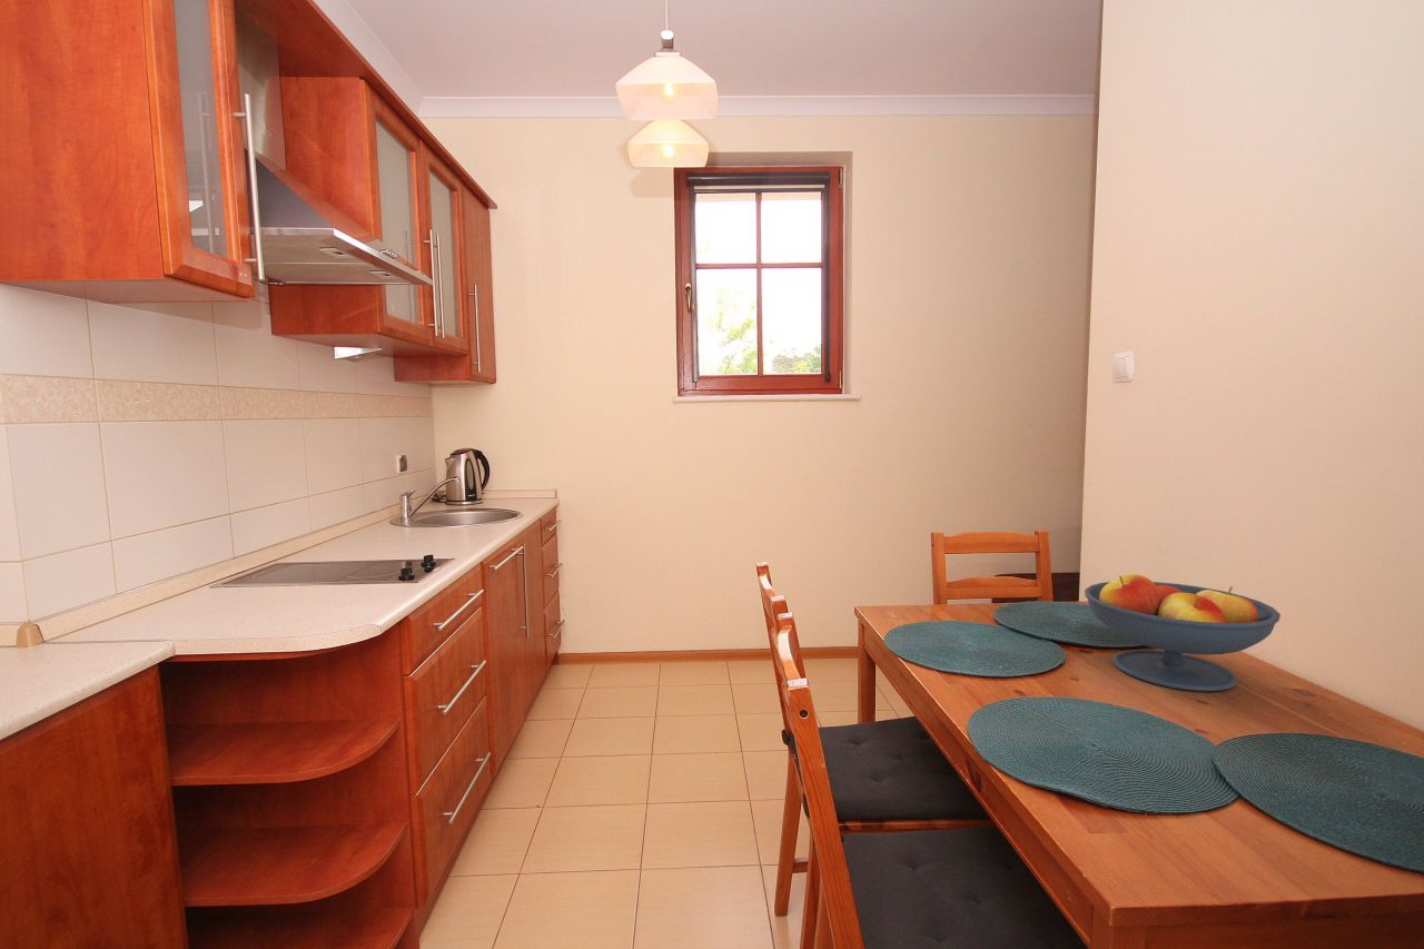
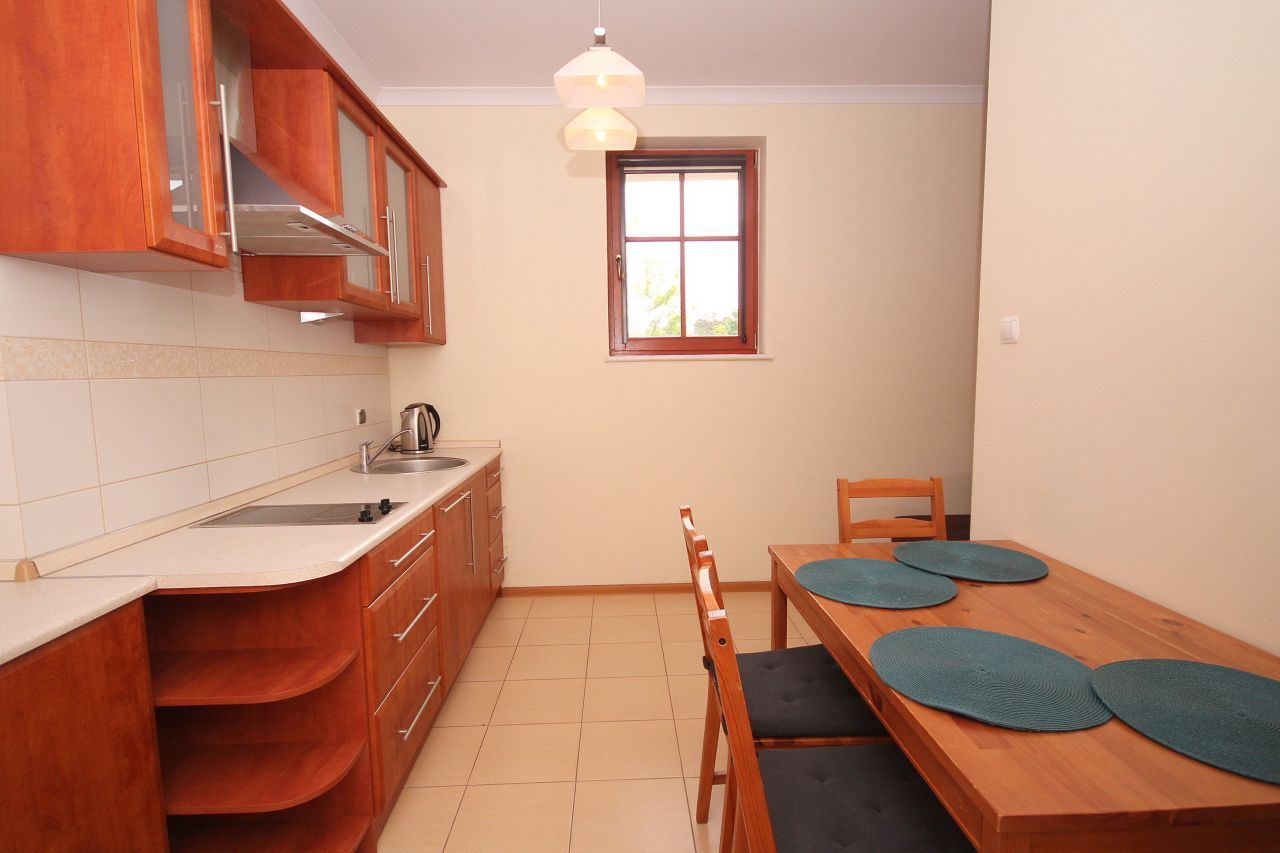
- fruit bowl (1174, 623)
